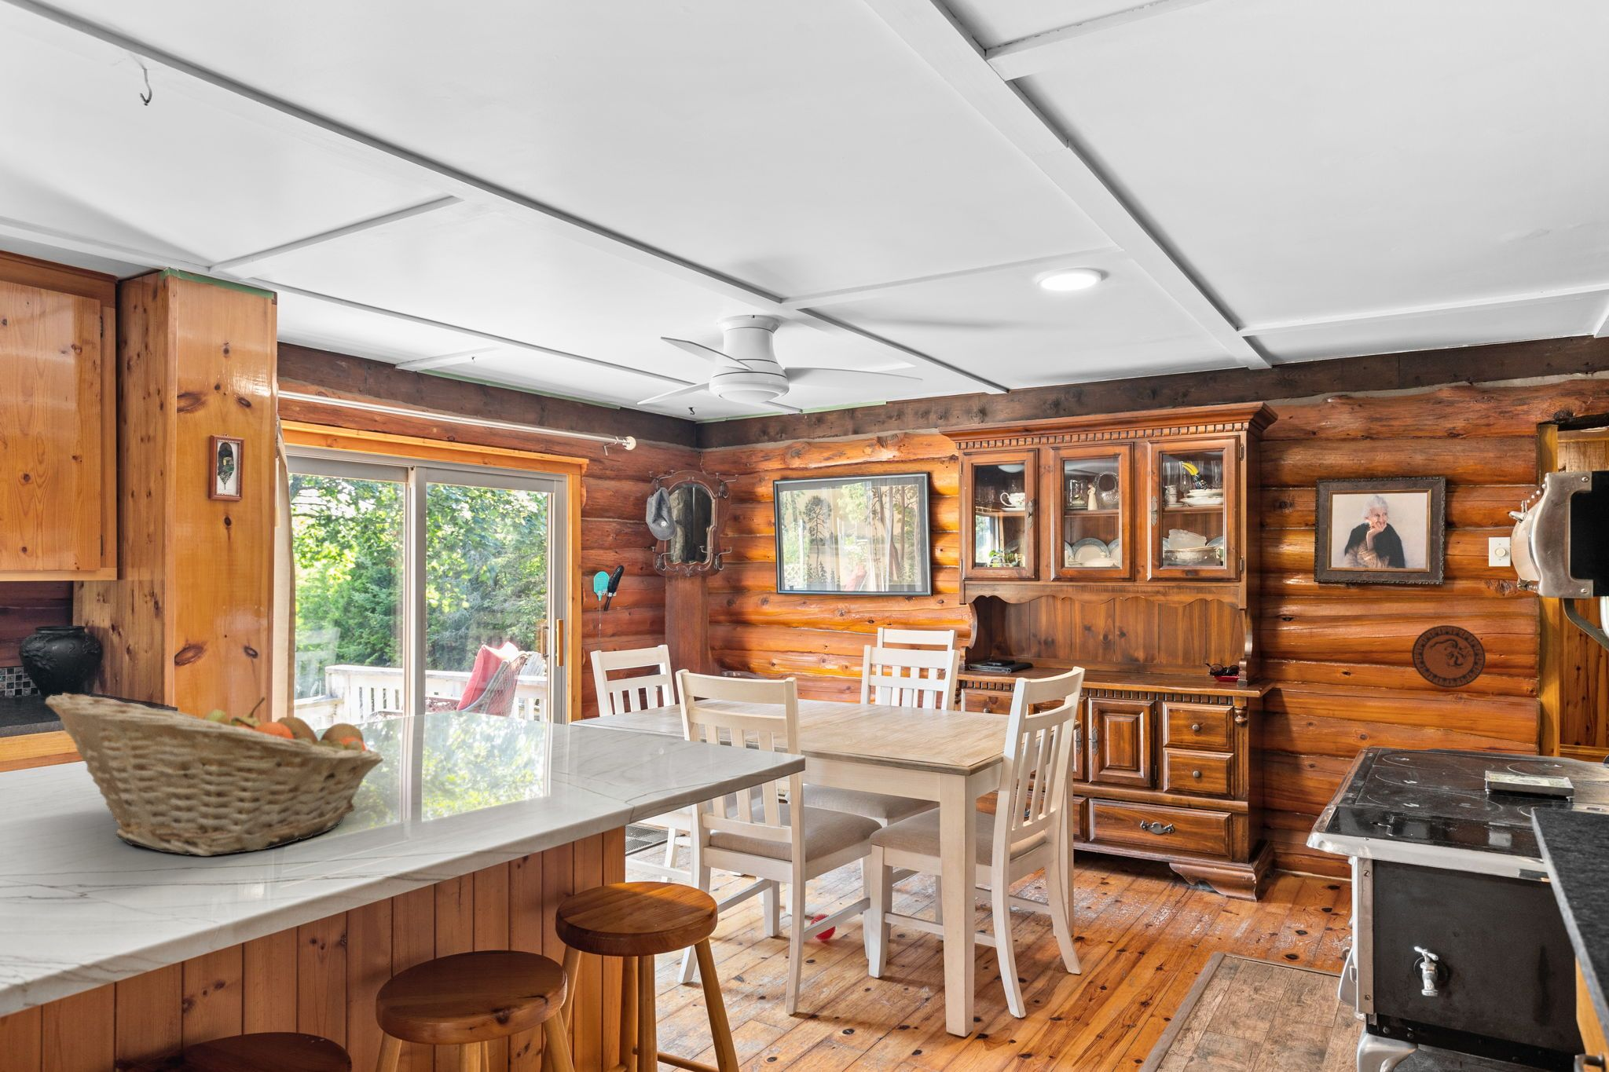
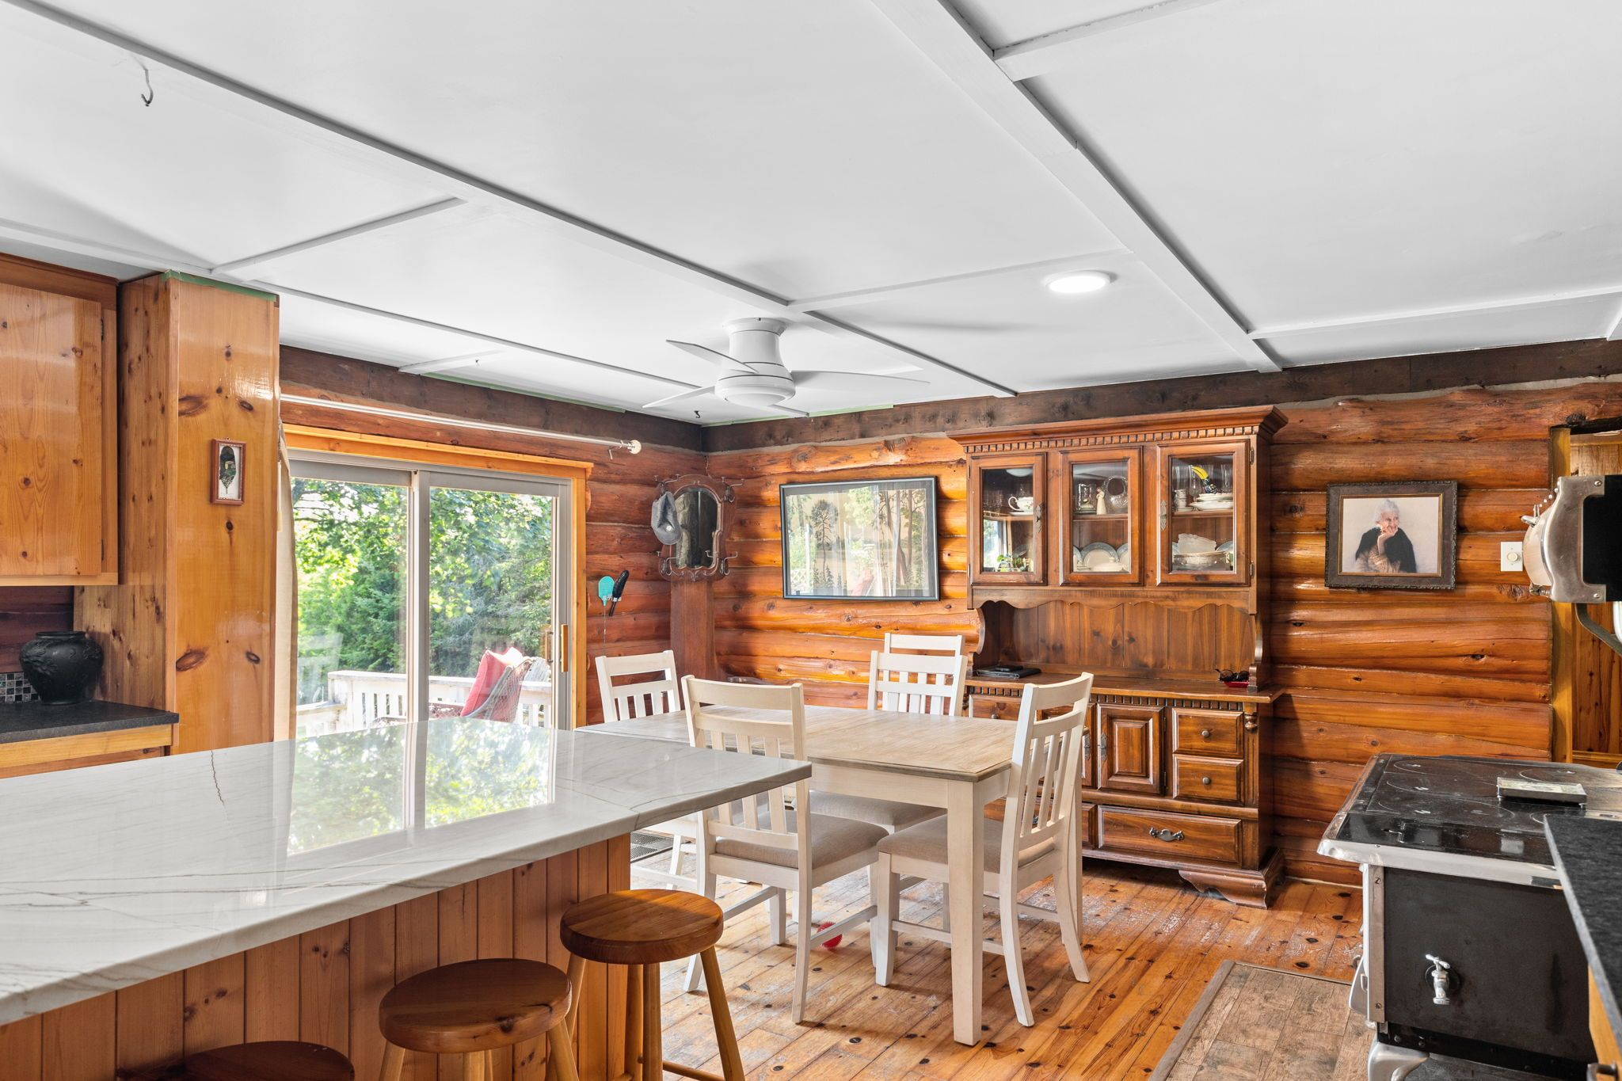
- decorative plate (1448, 656)
- fruit basket (219, 755)
